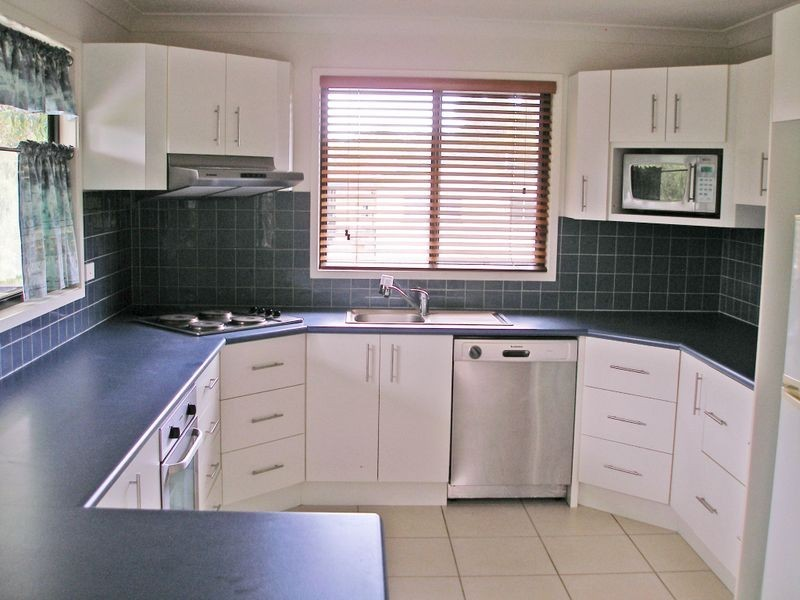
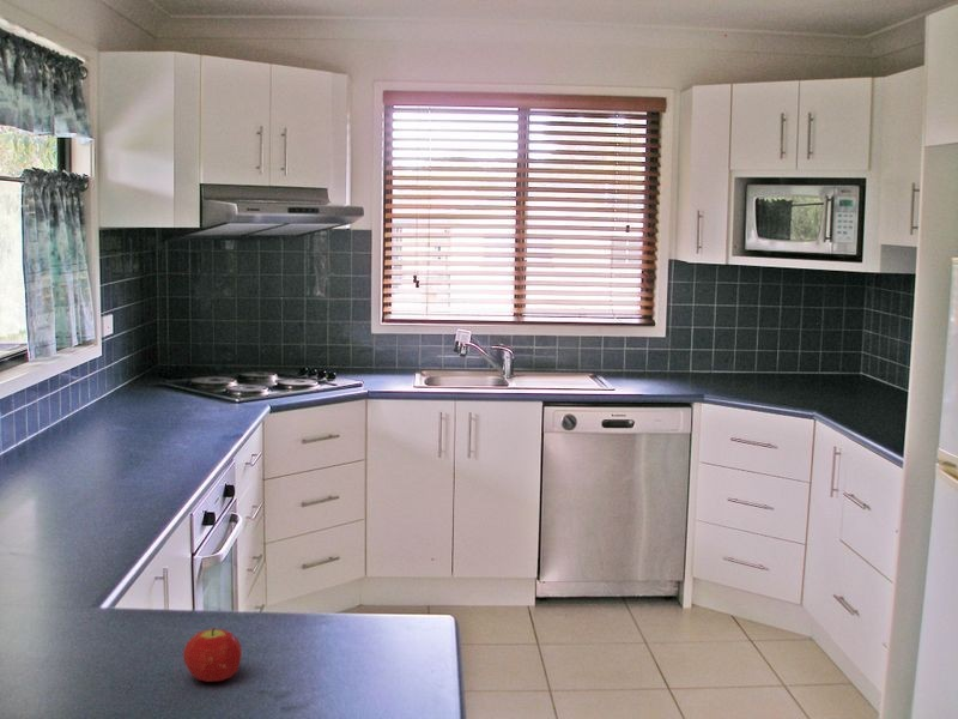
+ fruit (213, 652)
